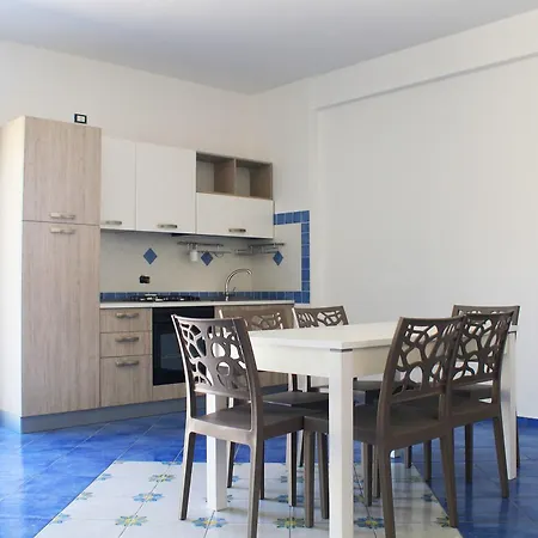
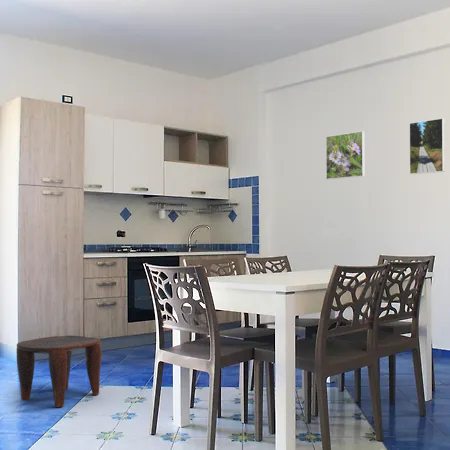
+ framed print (426, 146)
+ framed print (344, 155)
+ stool (59, 368)
